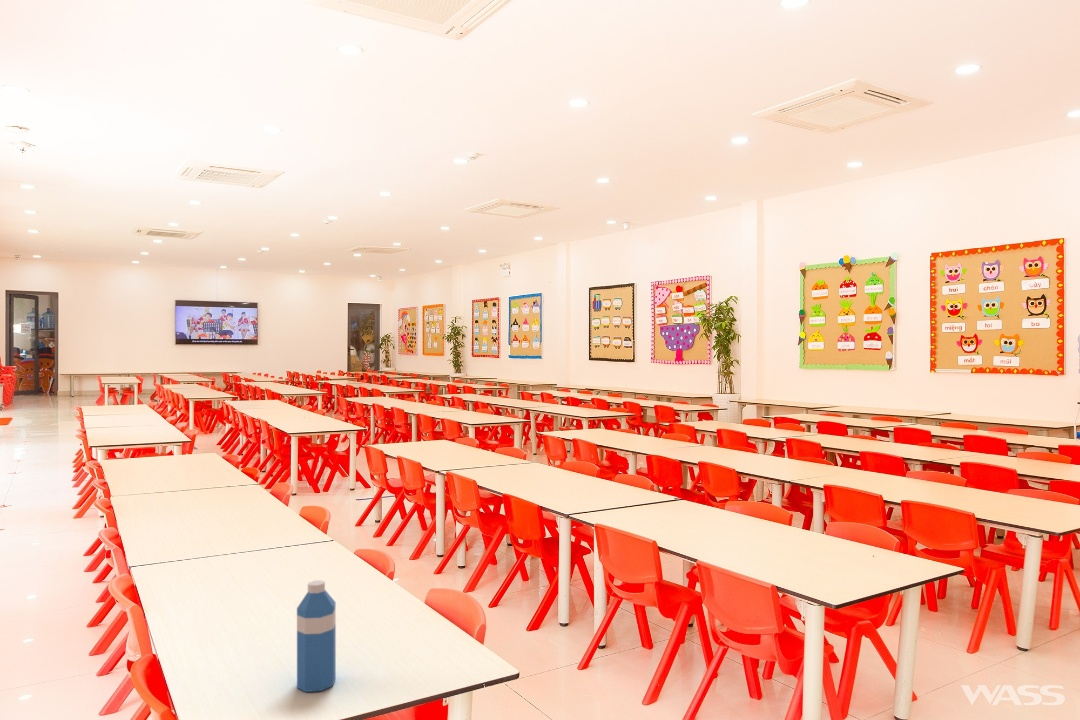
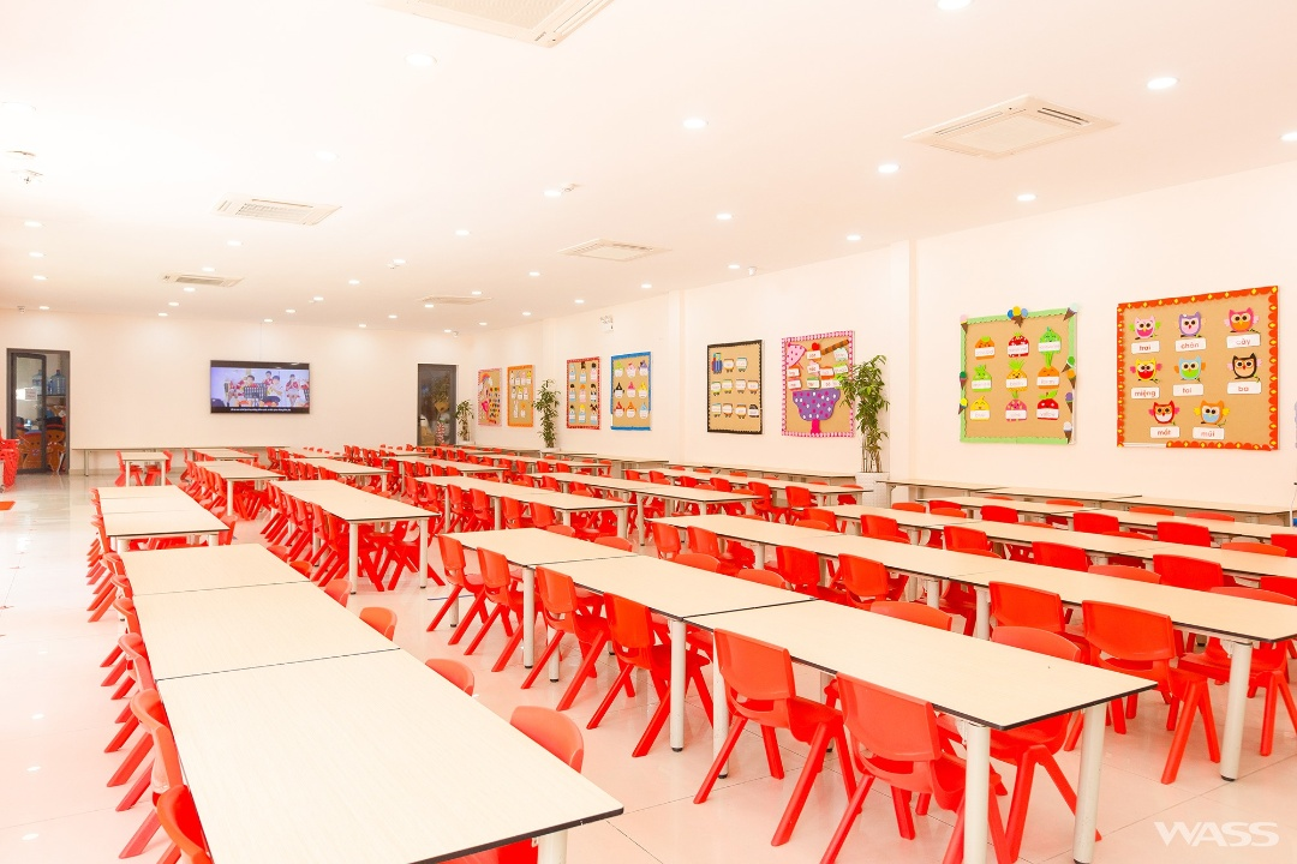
- water bottle (316, 633)
